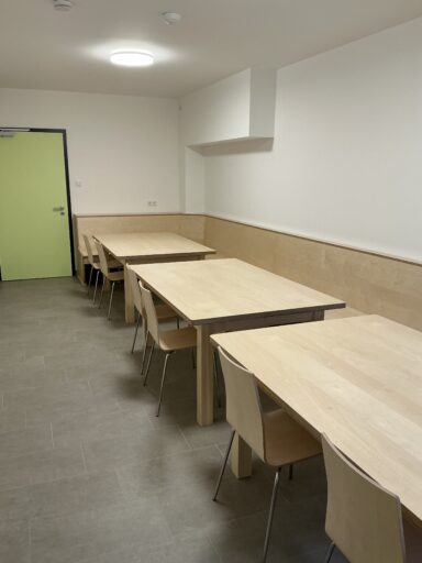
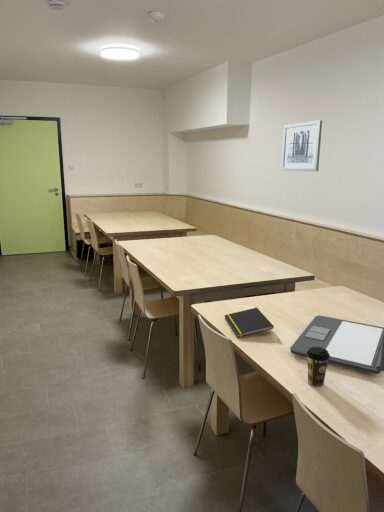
+ coffee cup (316, 367)
+ laptop (346, 320)
+ notepad (247, 321)
+ wall art (300, 147)
